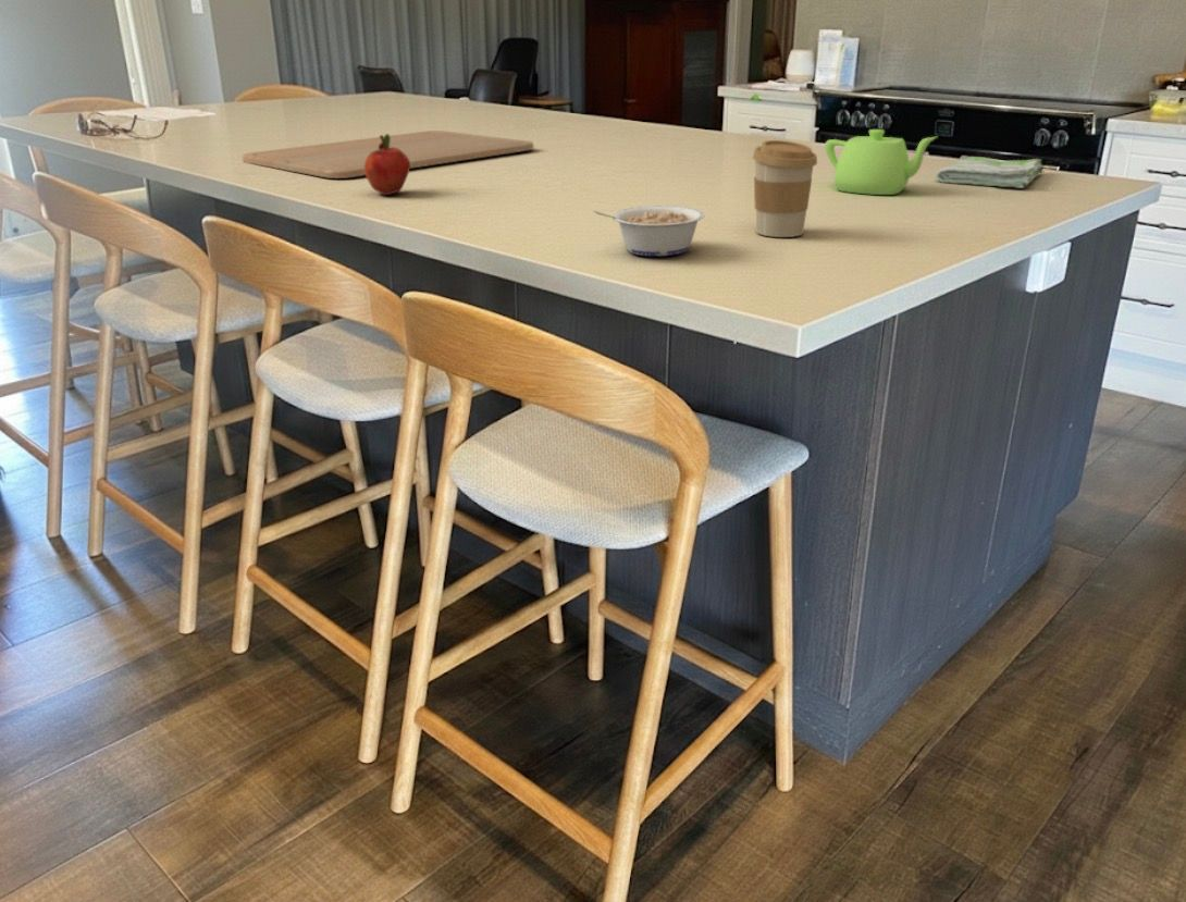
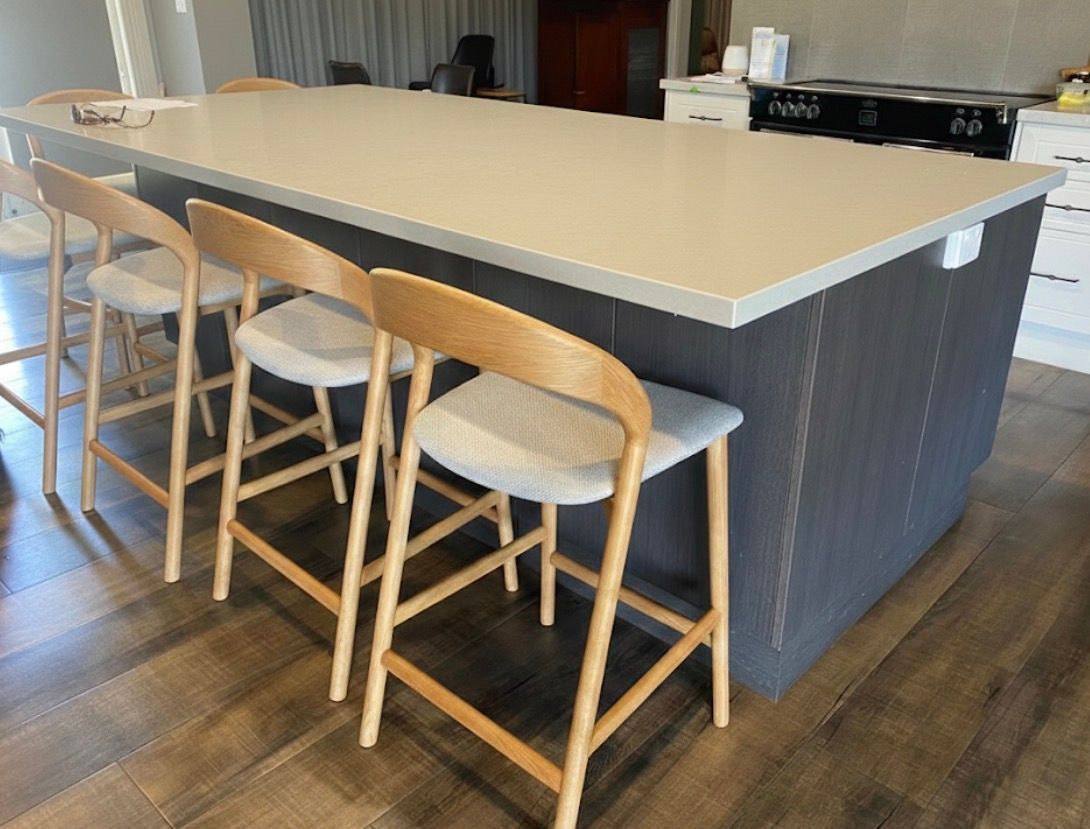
- coffee cup (782, 188)
- legume (655, 228)
- dish towel (991, 168)
- chopping board (392, 147)
- teapot (877, 160)
- fruit (386, 163)
